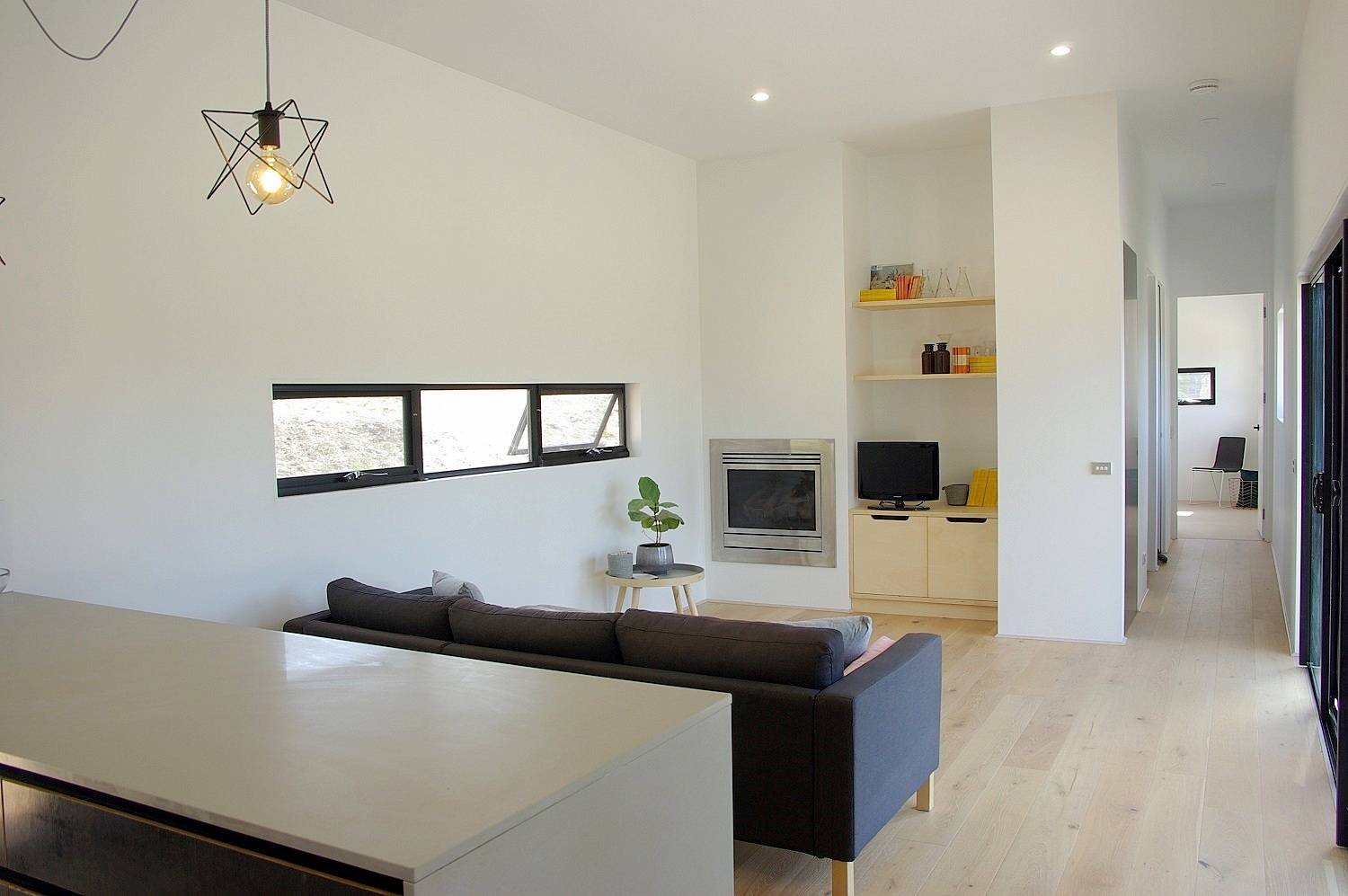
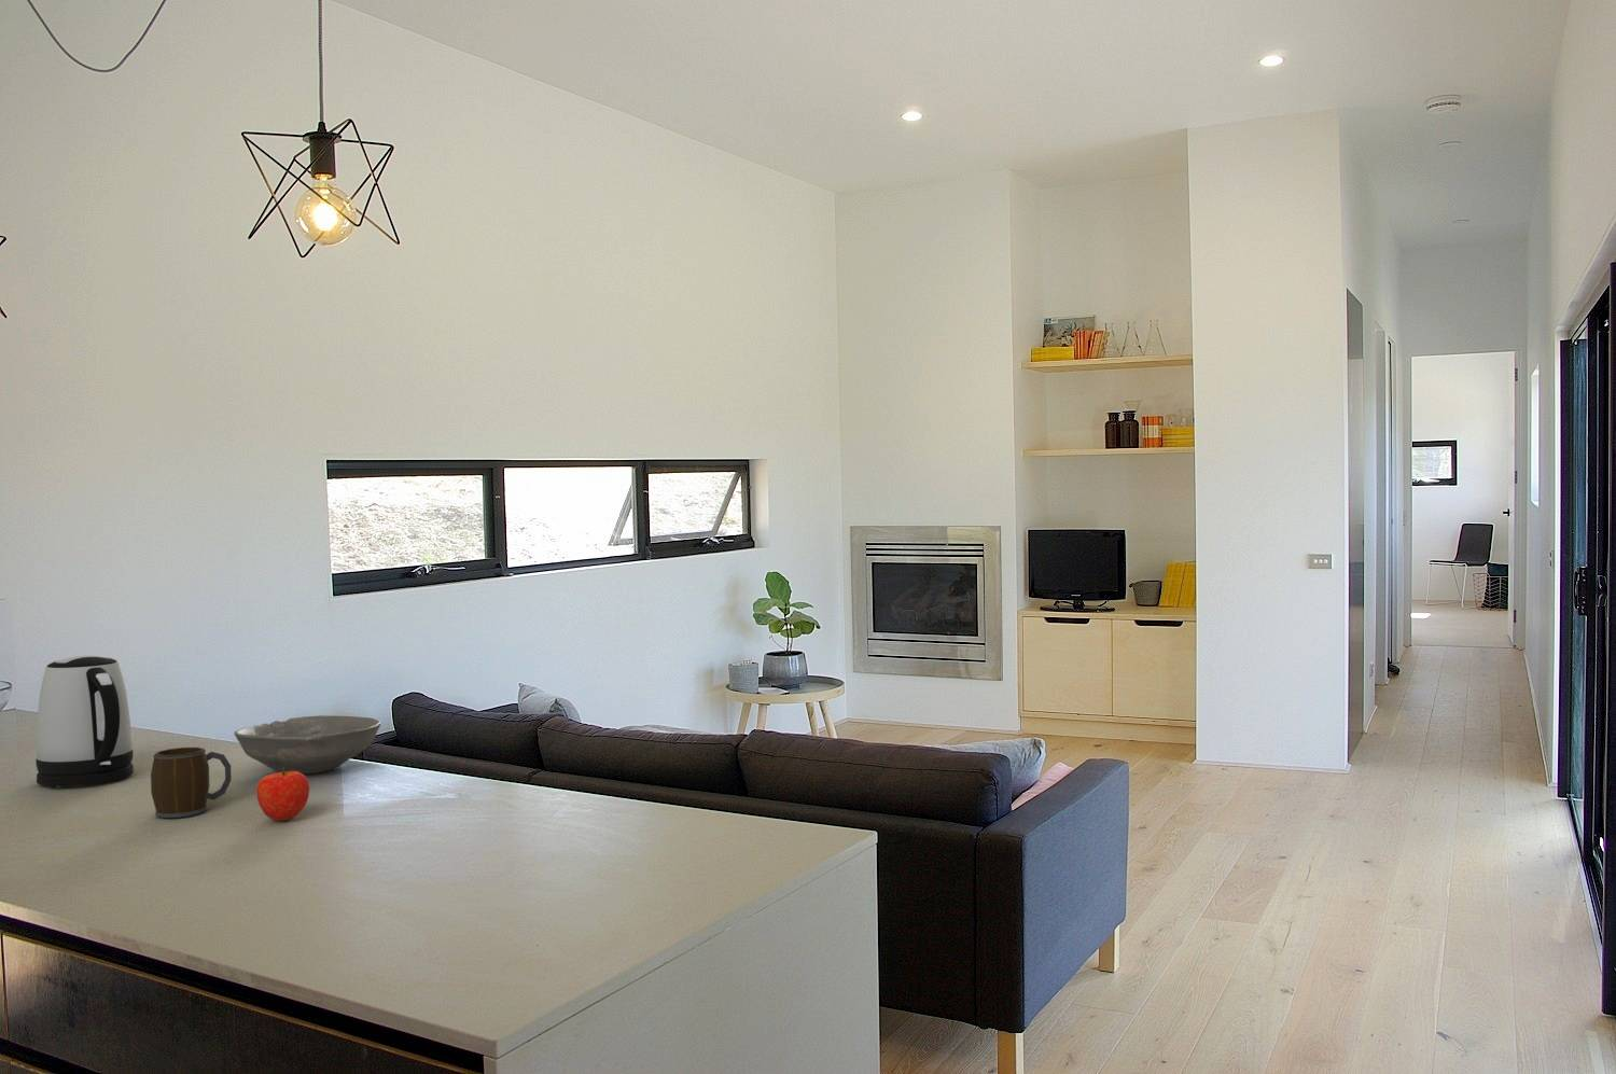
+ mug (193, 779)
+ fruit (282, 792)
+ kettle (89, 718)
+ bowl (309, 747)
